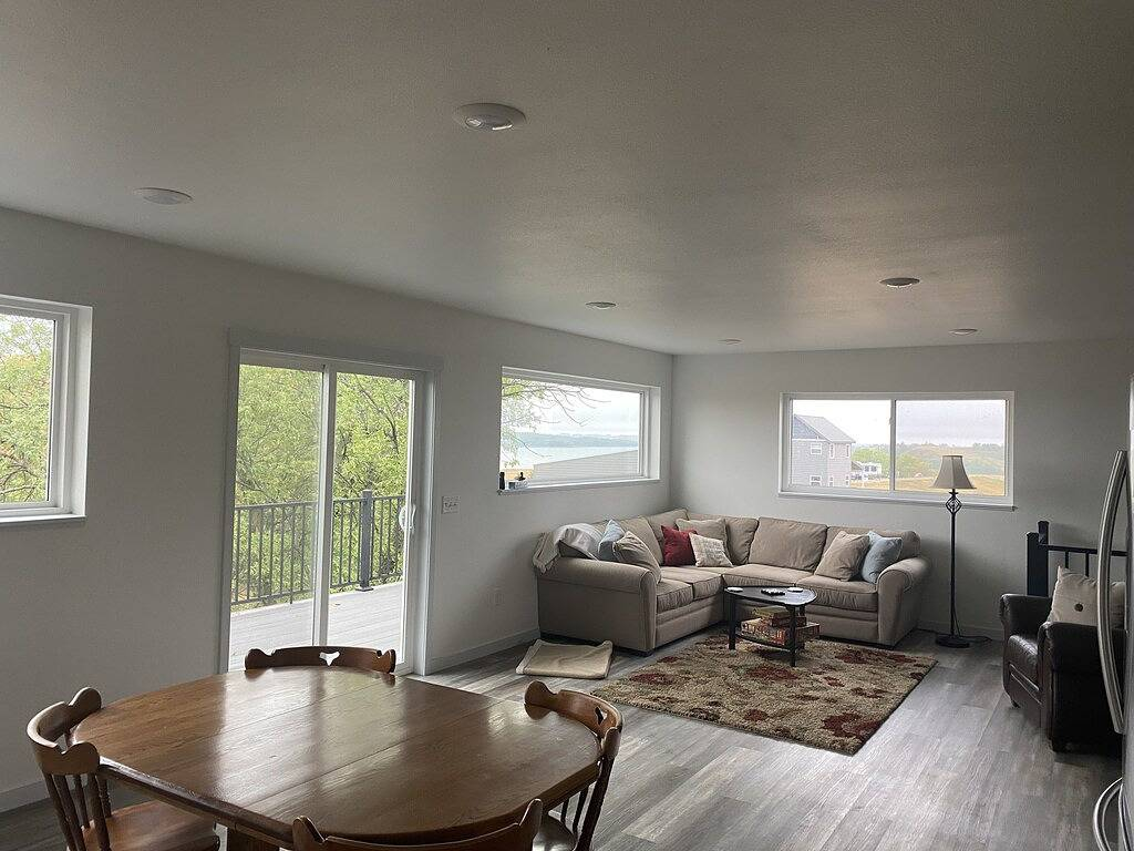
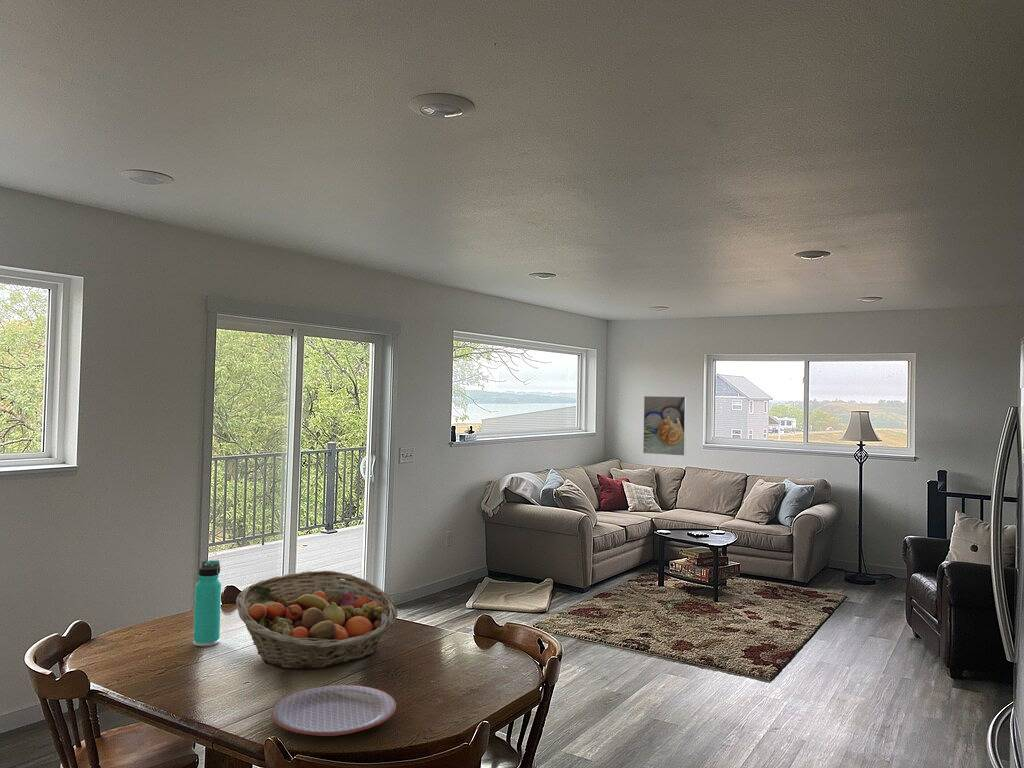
+ thermos bottle (207, 601)
+ fruit basket (318, 617)
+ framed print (664, 425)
+ plate (334, 712)
